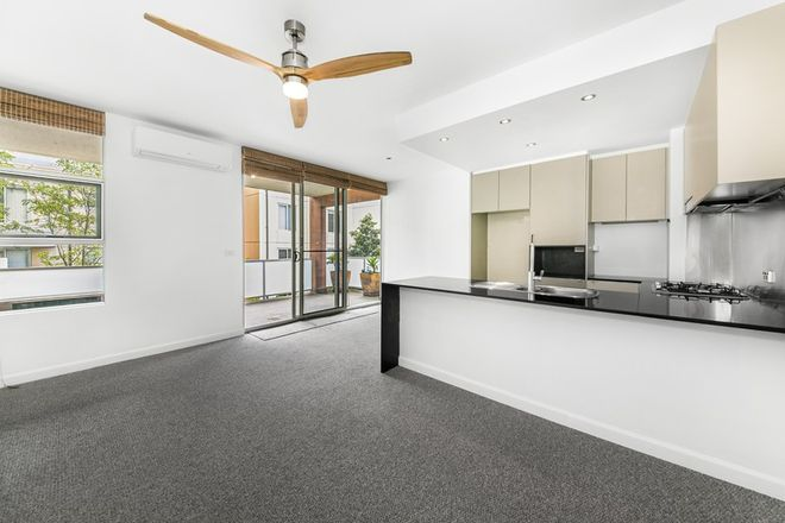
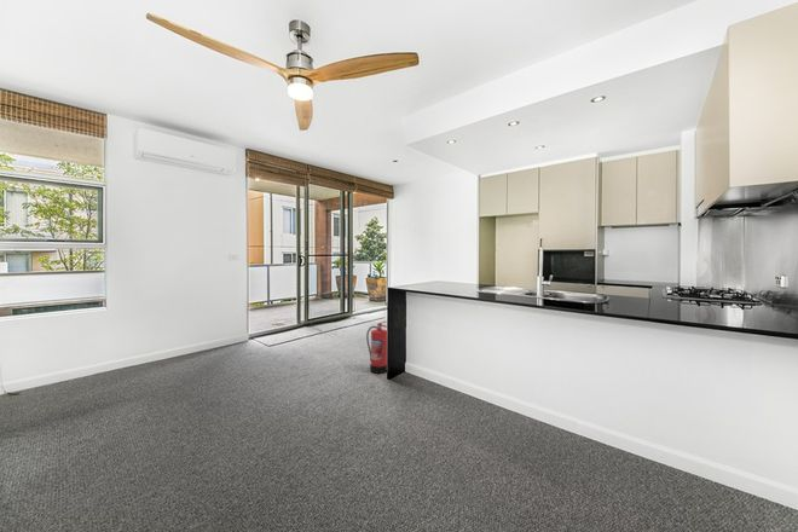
+ fire extinguisher (376, 343)
